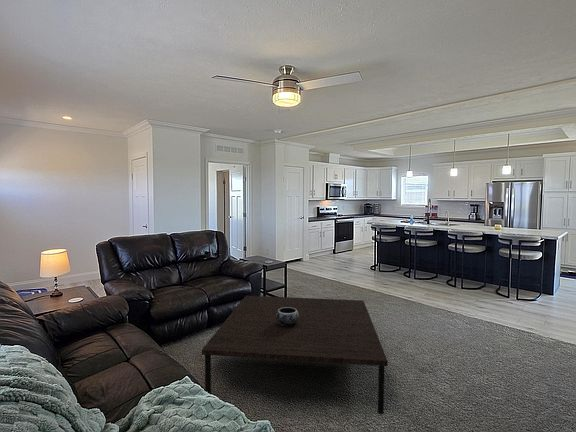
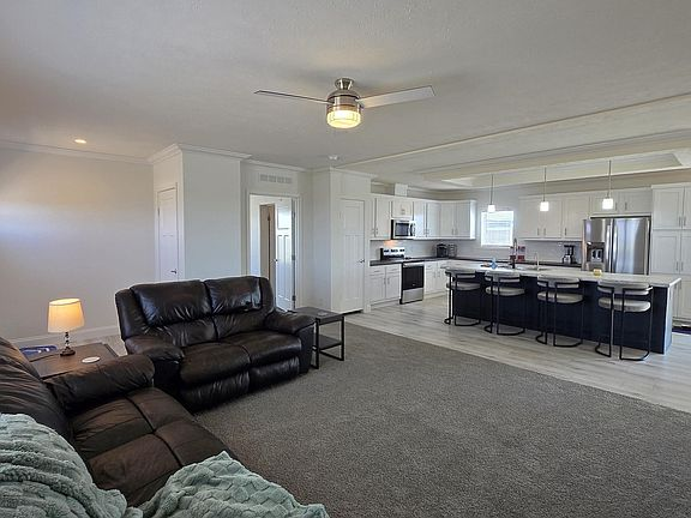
- coffee table (298, 341)
- decorative bowl (287, 316)
